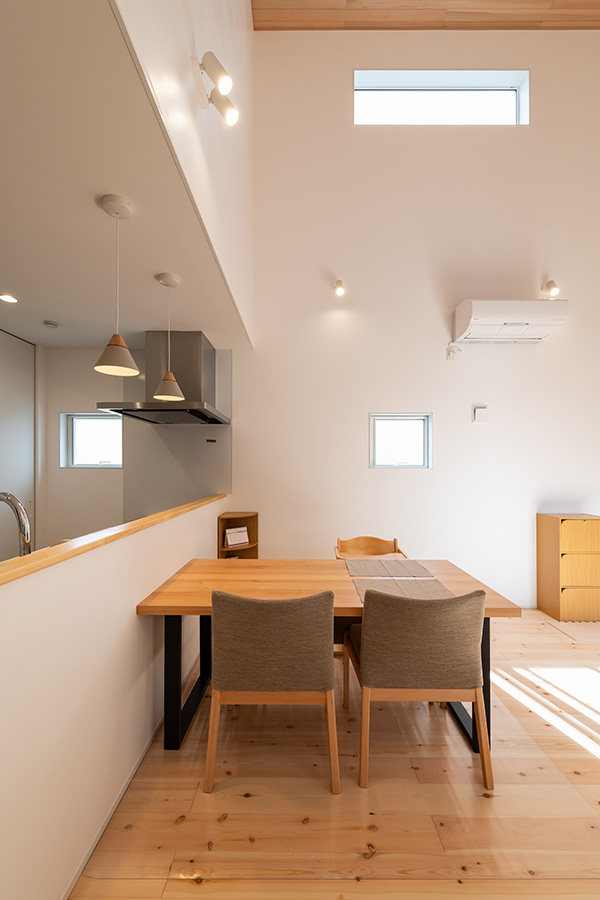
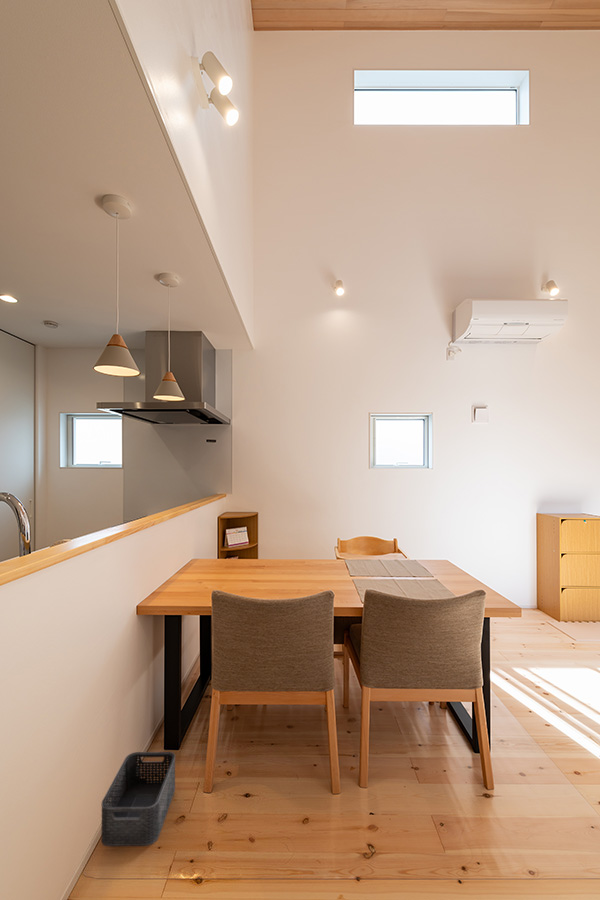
+ storage bin (140, 795)
